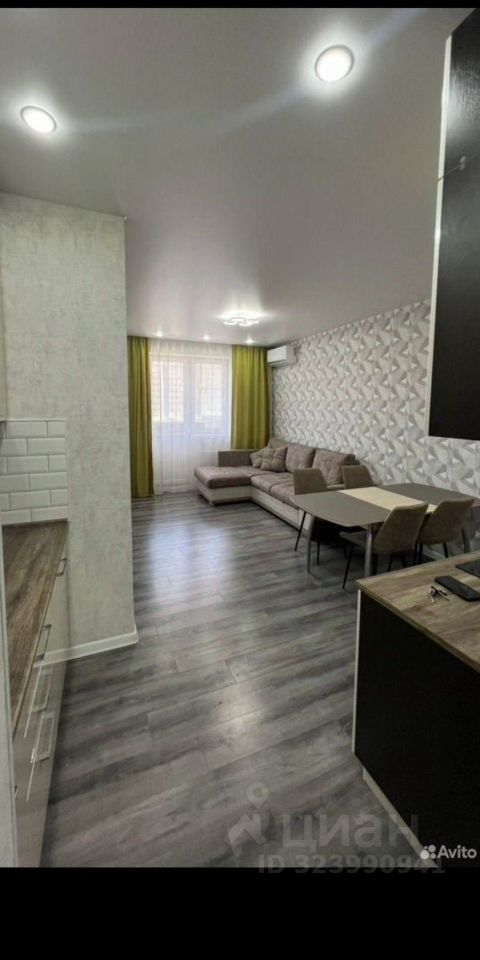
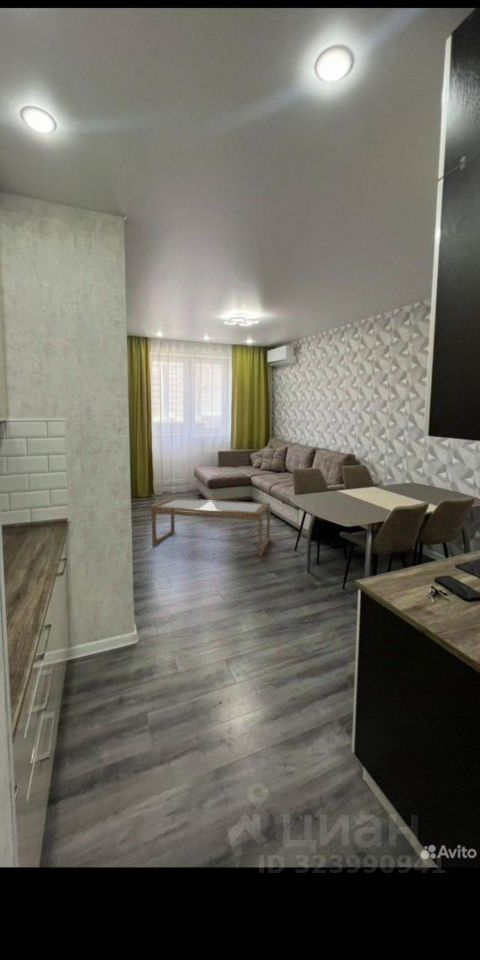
+ coffee table (214, 517)
